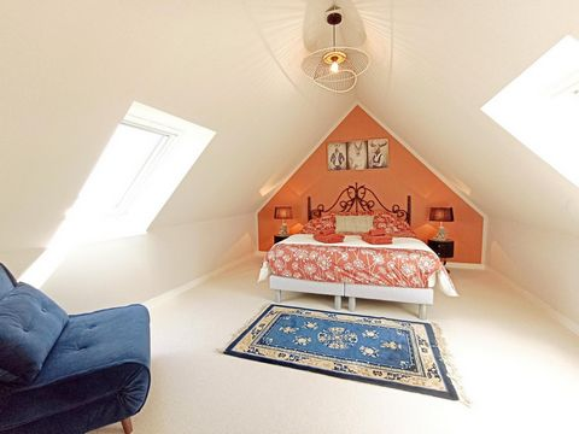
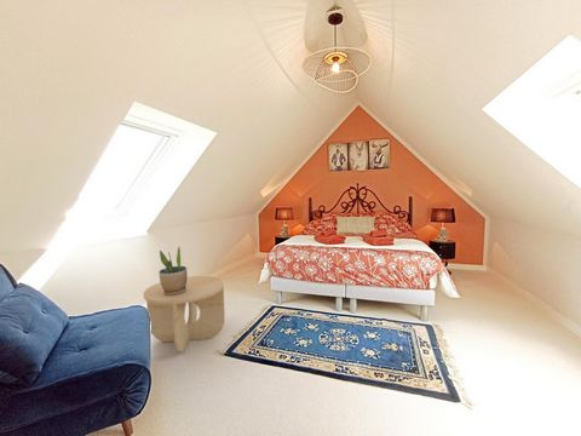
+ side table (184, 312)
+ potted plant (172, 268)
